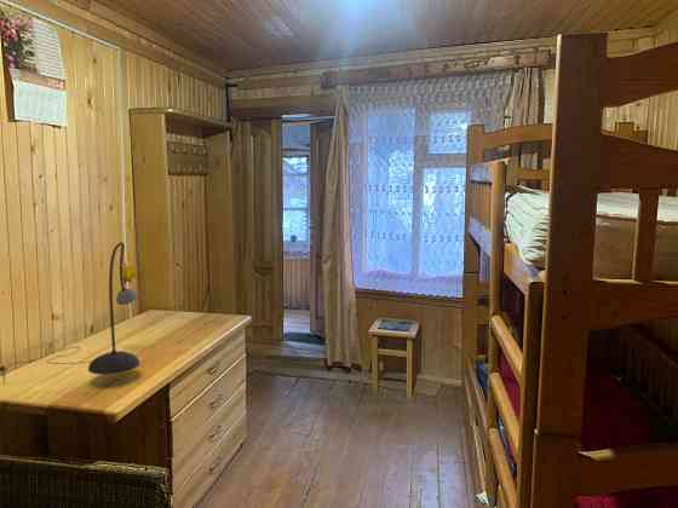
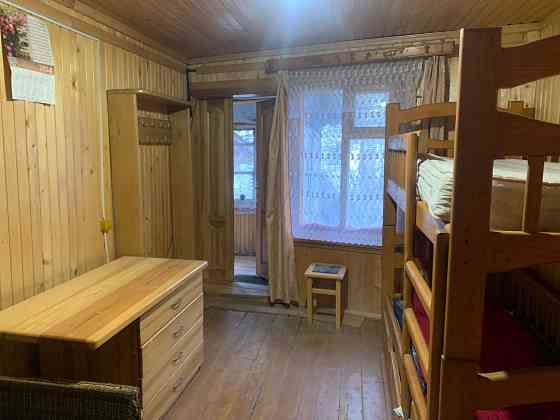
- desk lamp (109, 300)
